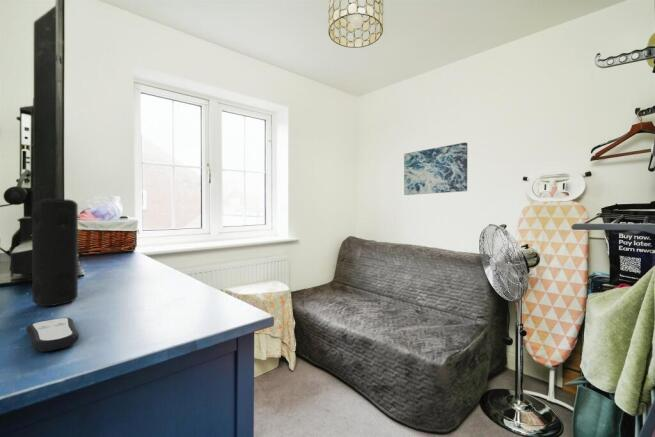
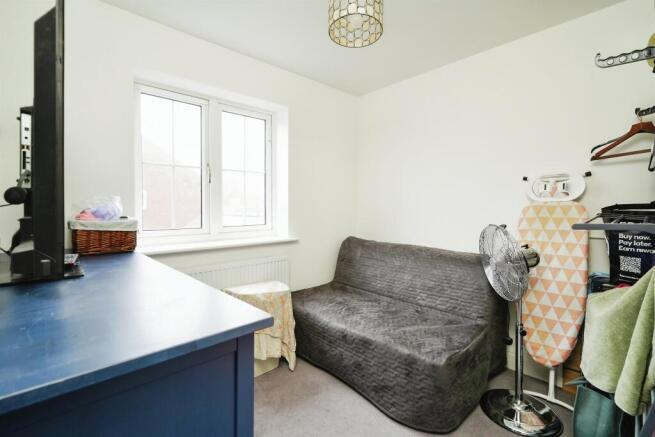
- speaker (55, 250)
- wall art (433, 171)
- remote control (53, 332)
